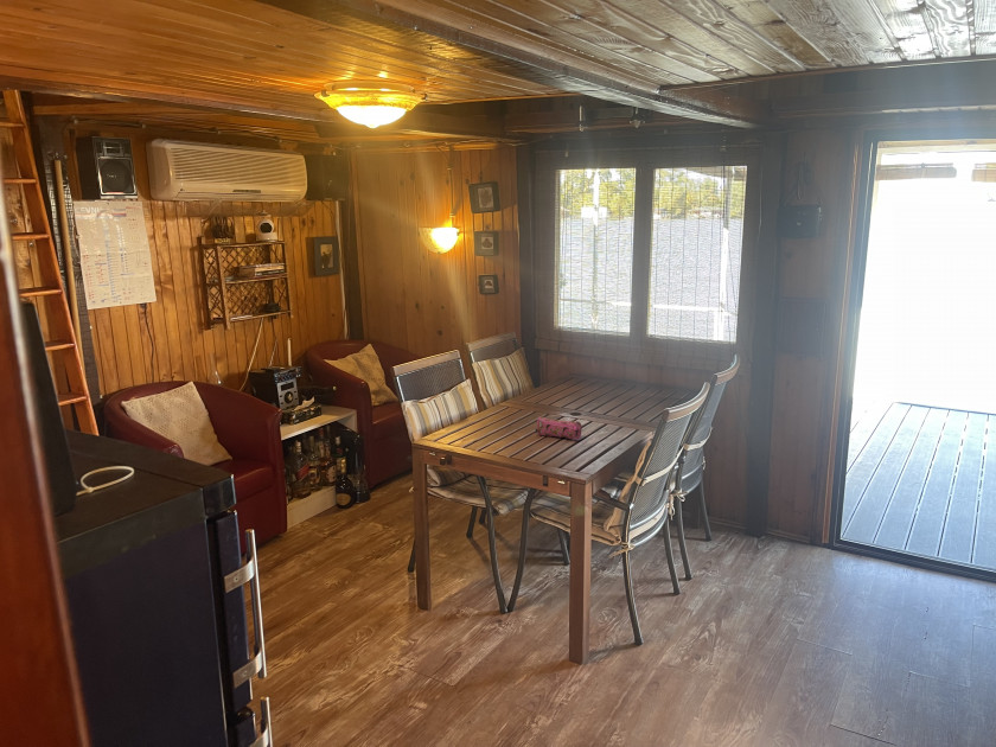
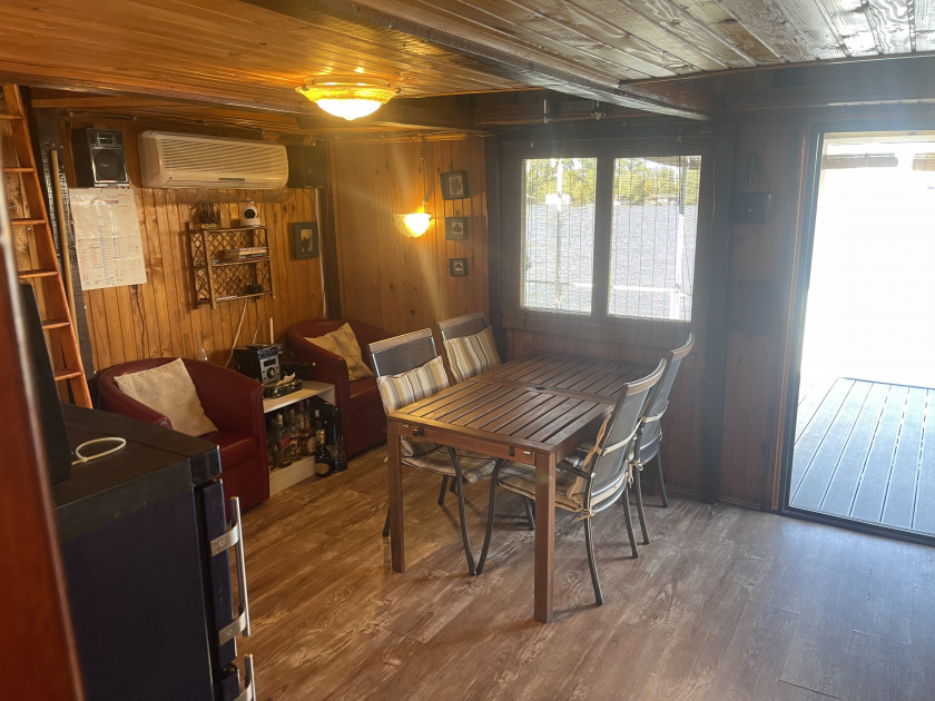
- pencil case (558, 428)
